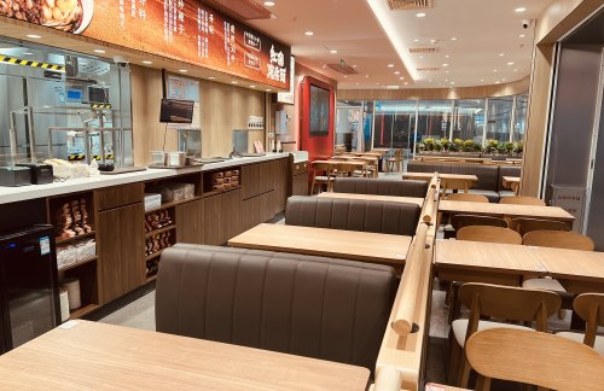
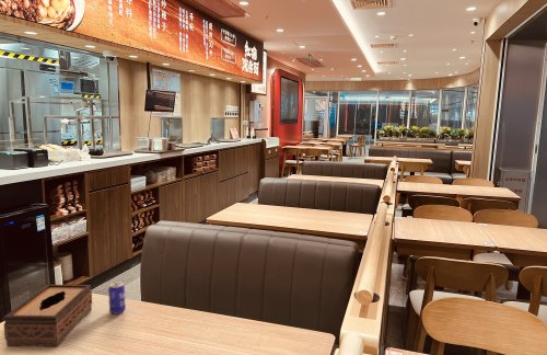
+ tissue box (51, 312)
+ beer can (116, 296)
